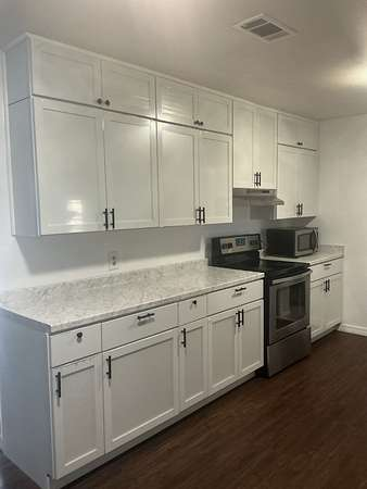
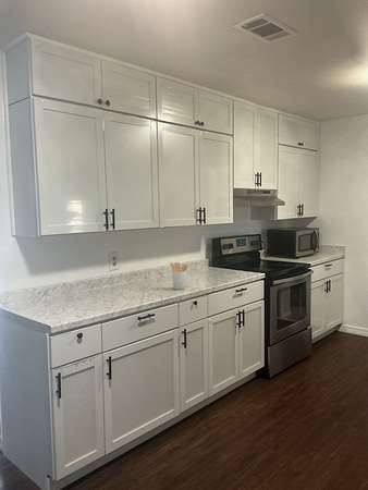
+ utensil holder (177, 274)
